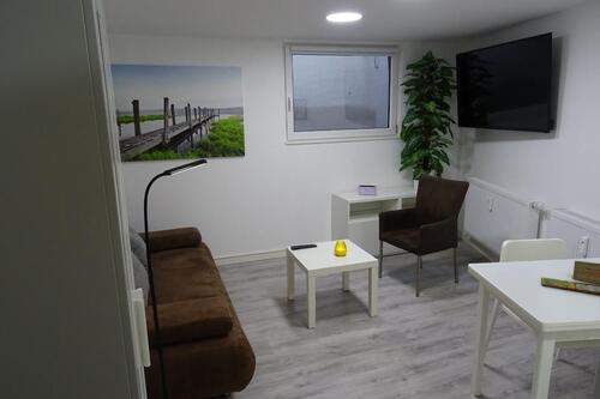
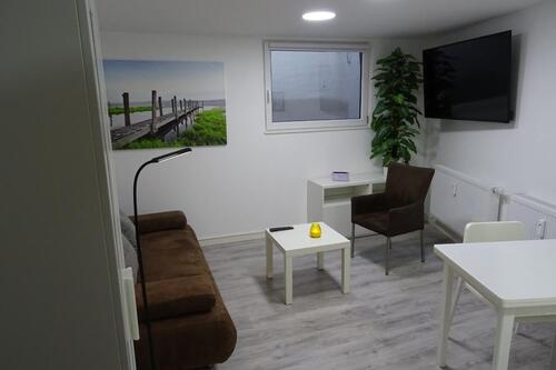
- board game (575, 274)
